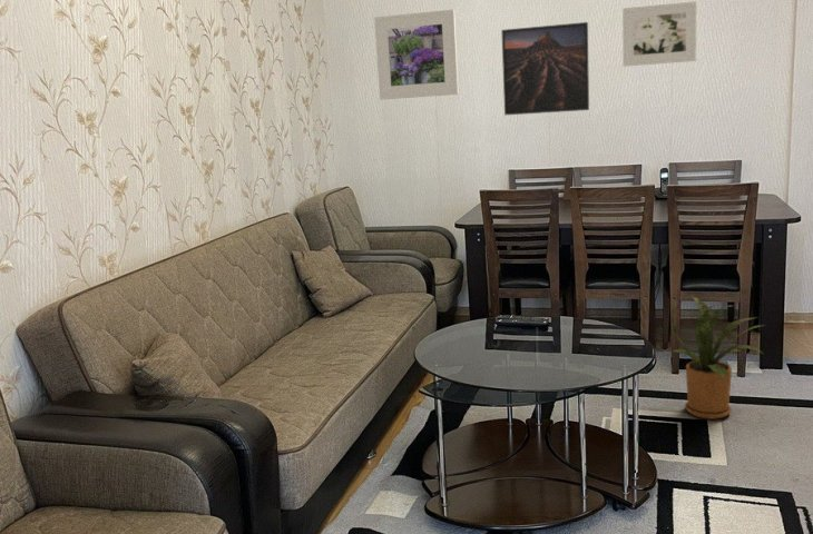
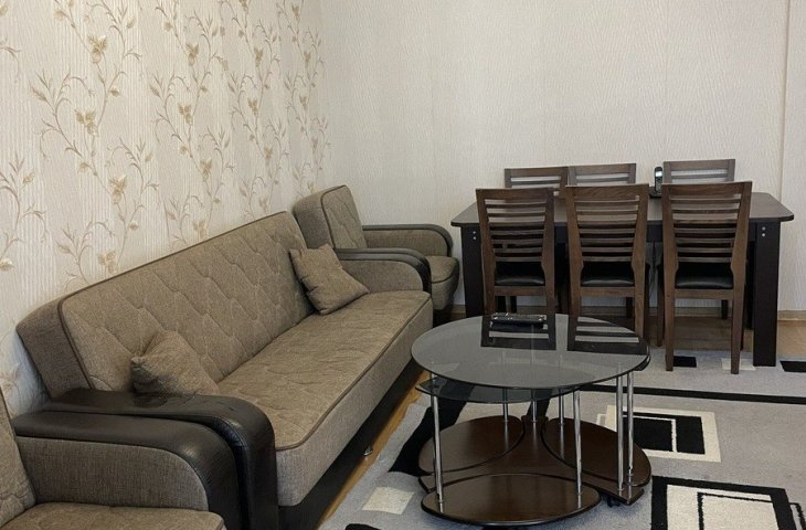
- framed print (545, 69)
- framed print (659, 33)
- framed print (415, 56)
- house plant (715, 354)
